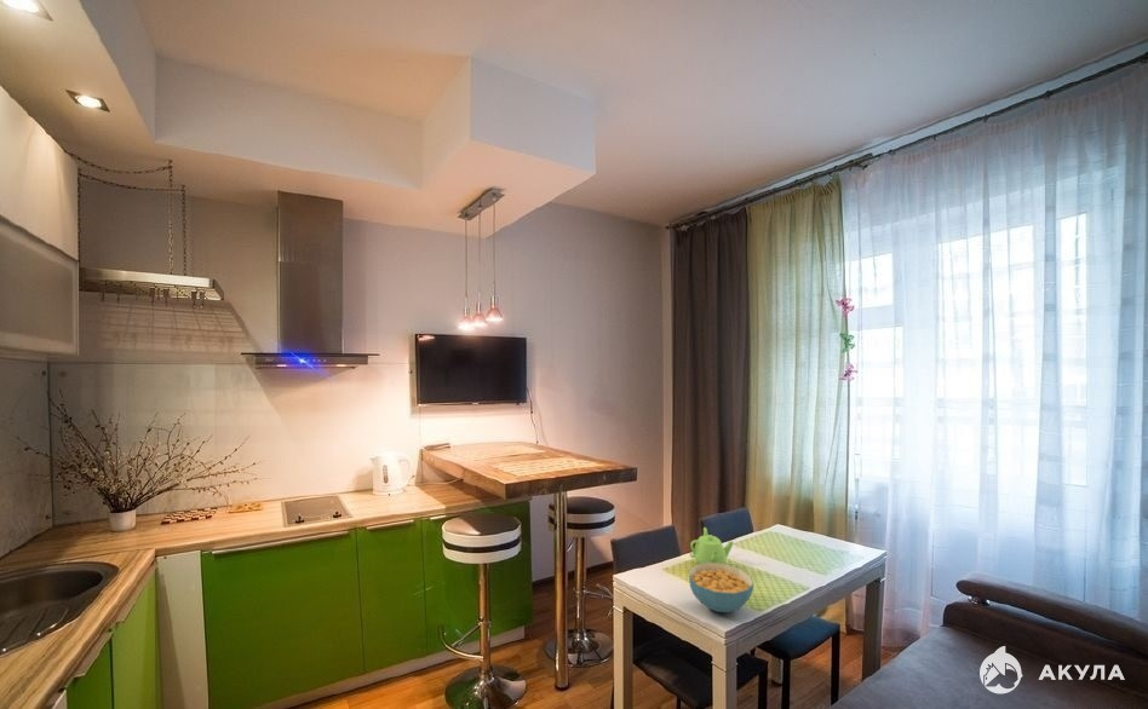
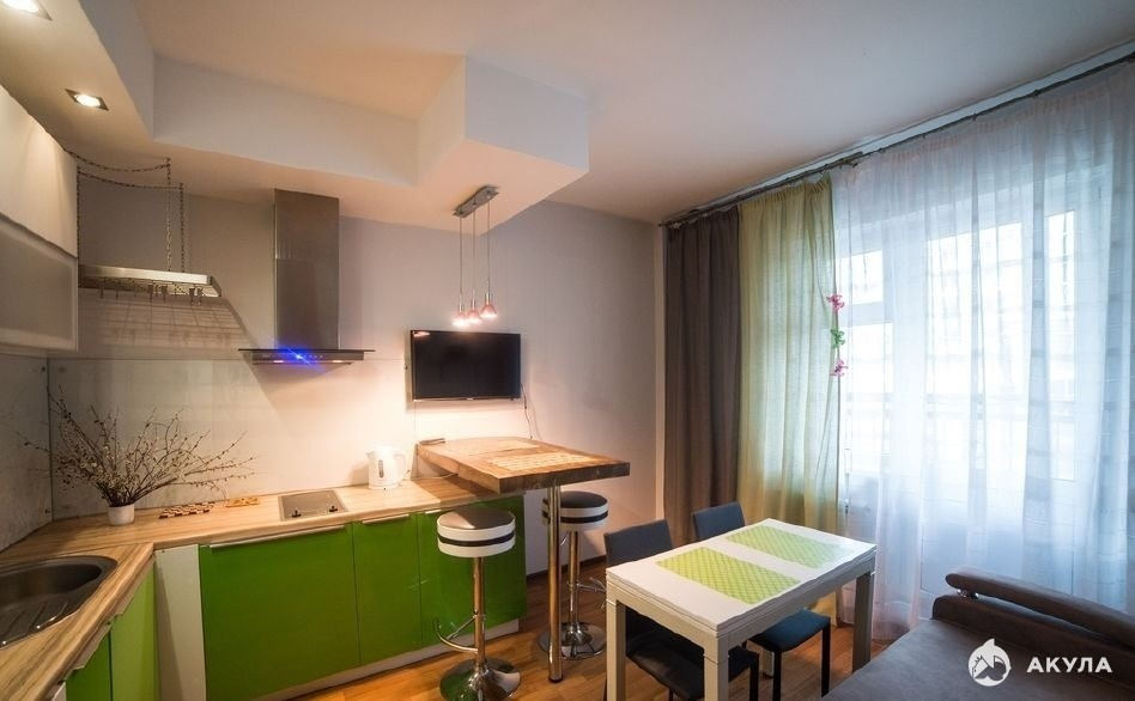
- teapot (711, 549)
- cereal bowl (719, 592)
